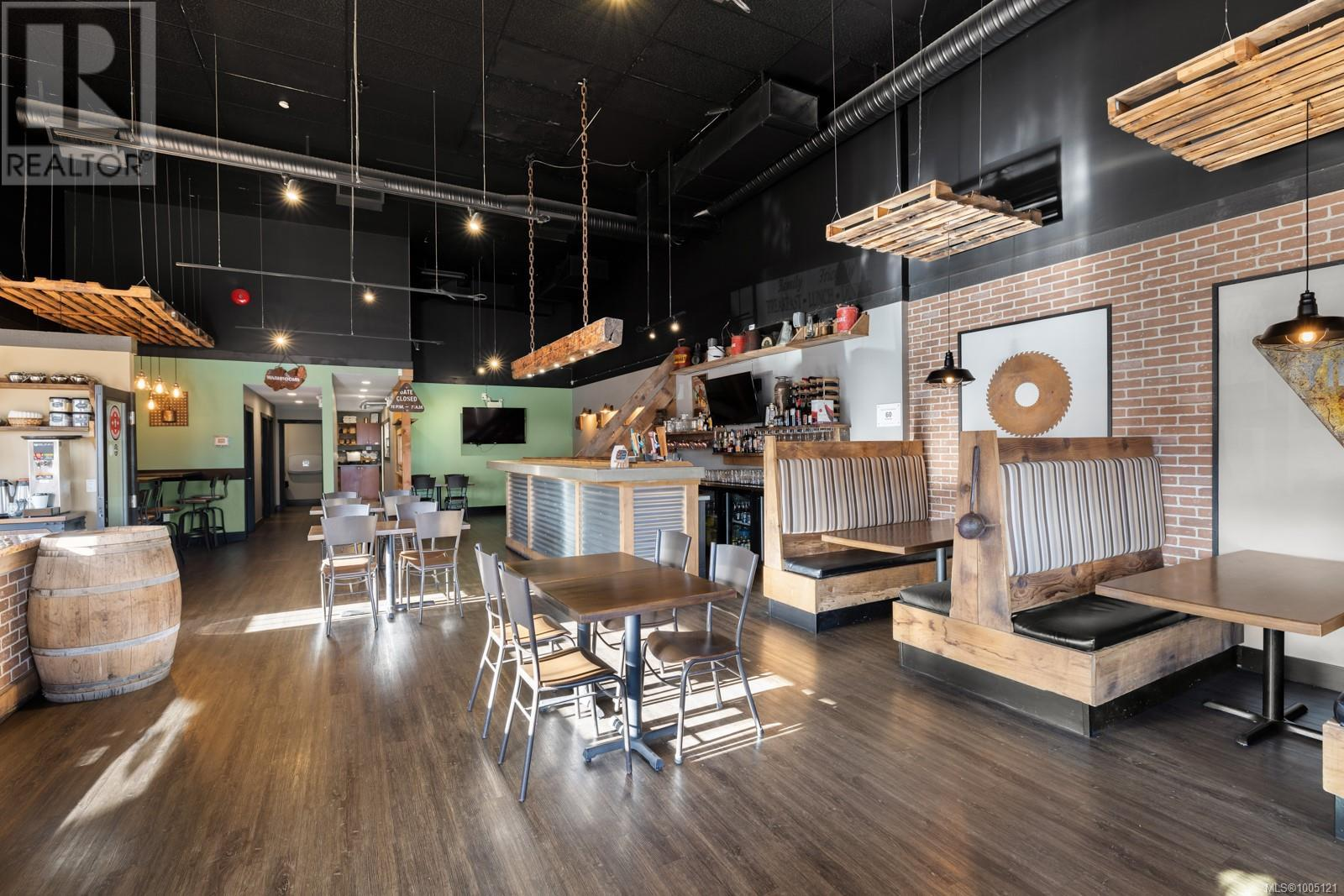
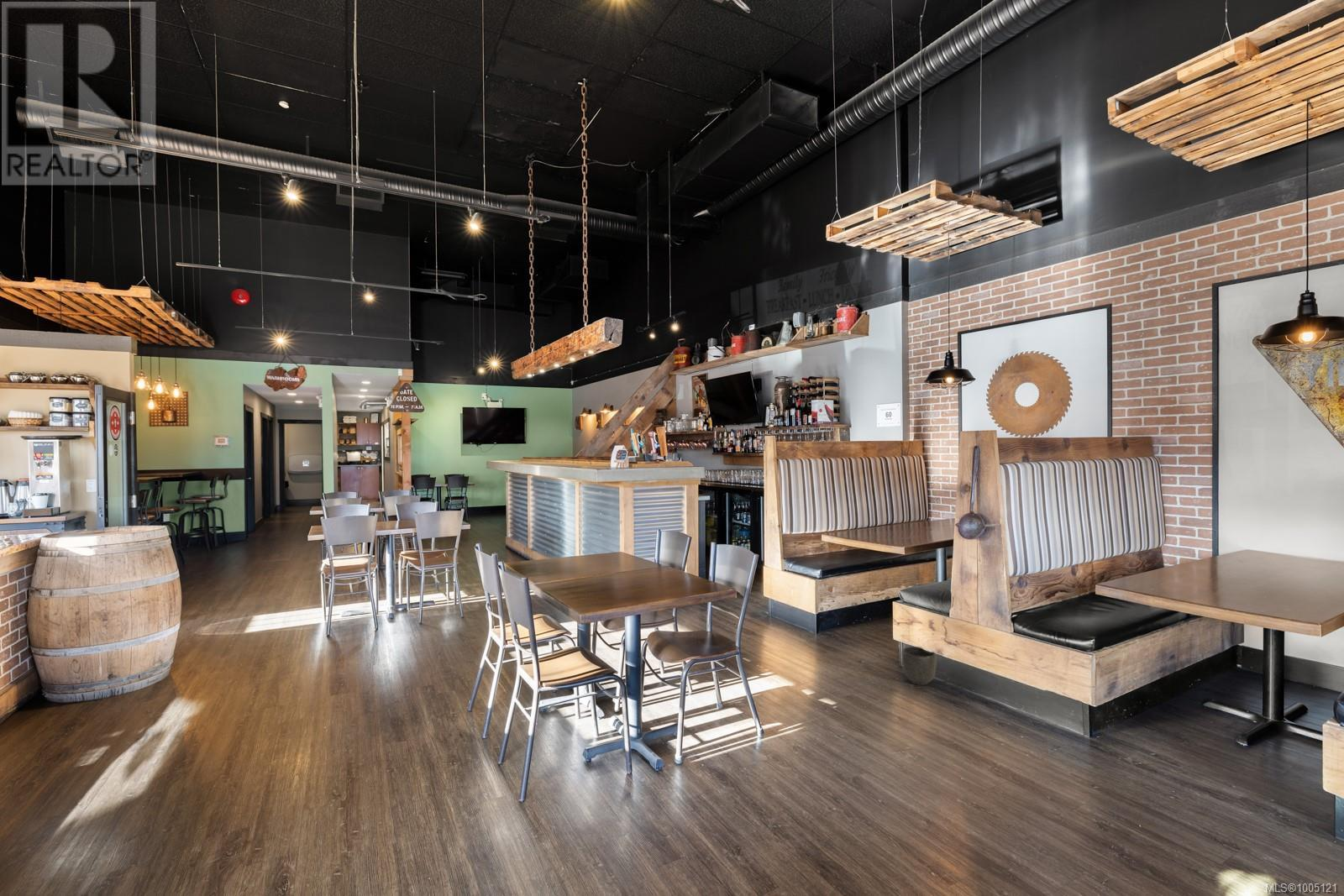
+ planter (918, 667)
